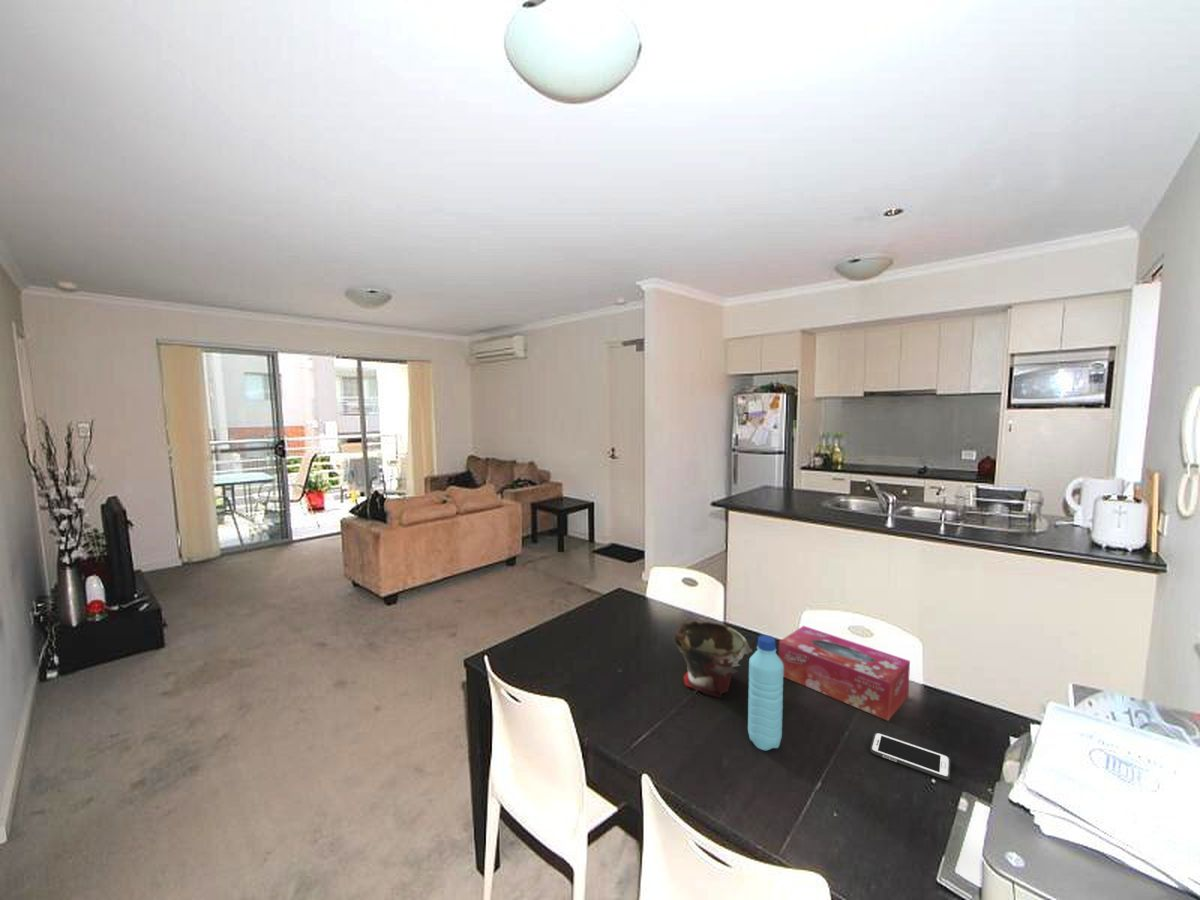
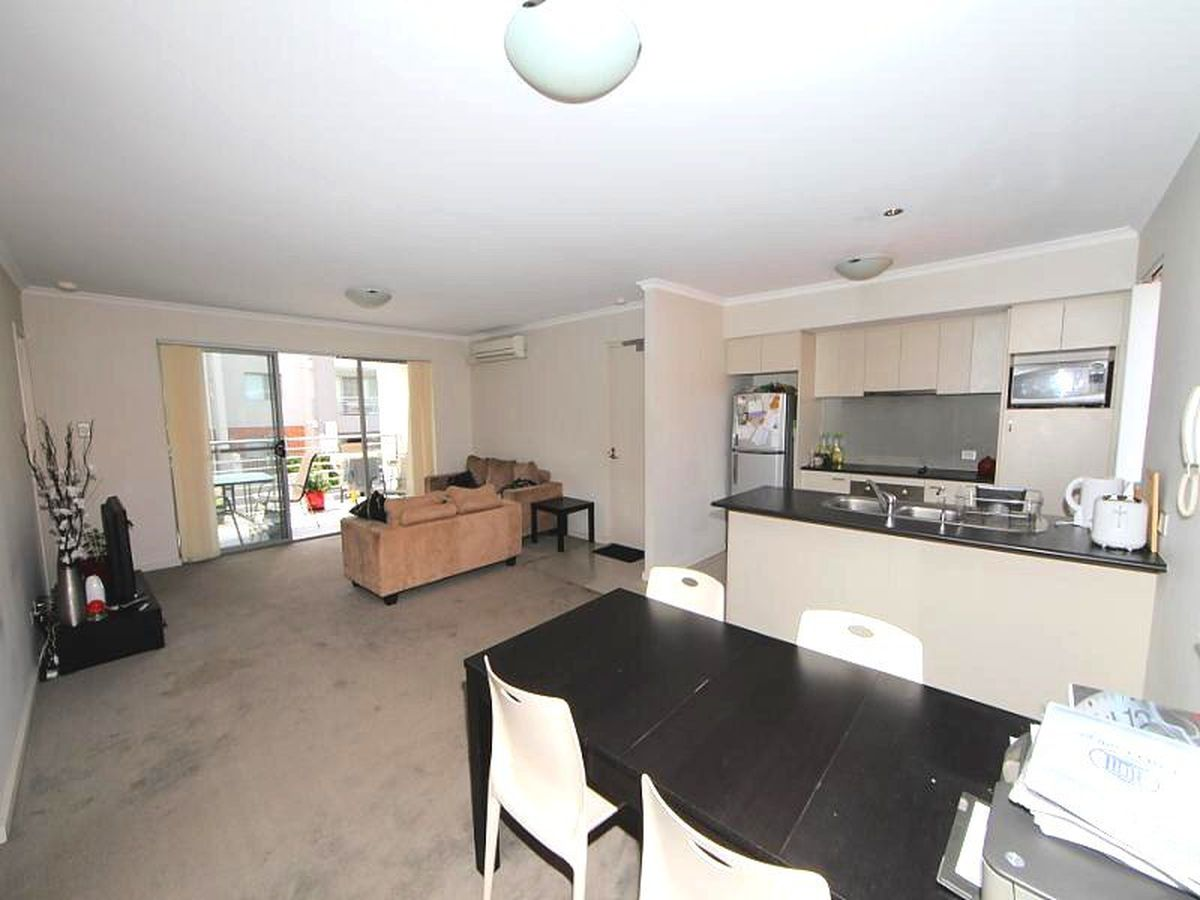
- water bottle (765, 690)
- bowl (712, 654)
- cell phone (909, 755)
- tissue box (841, 667)
